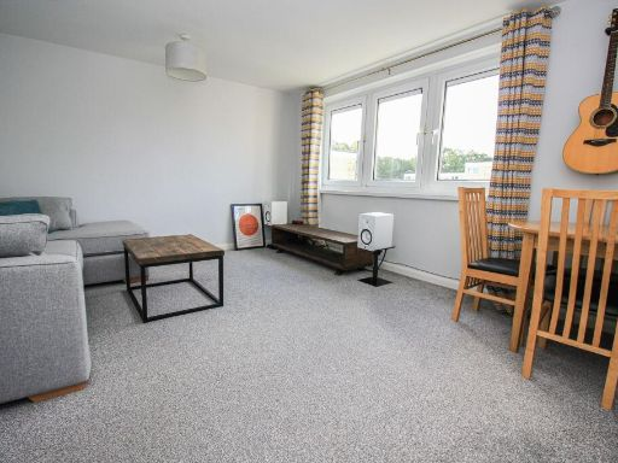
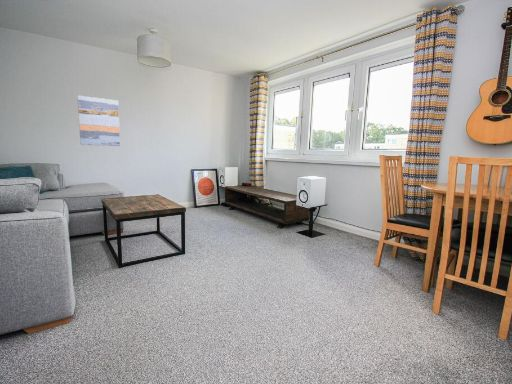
+ wall art (99, 122)
